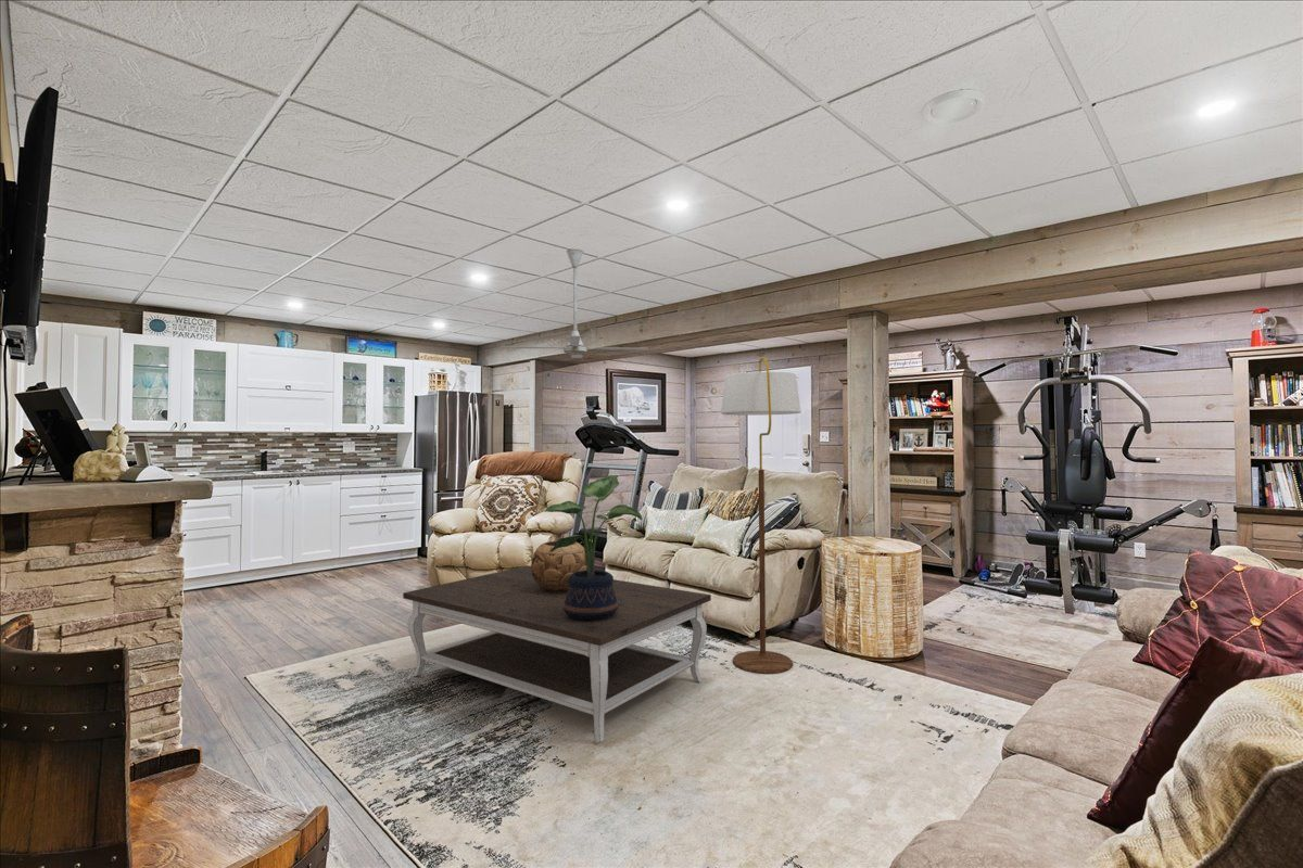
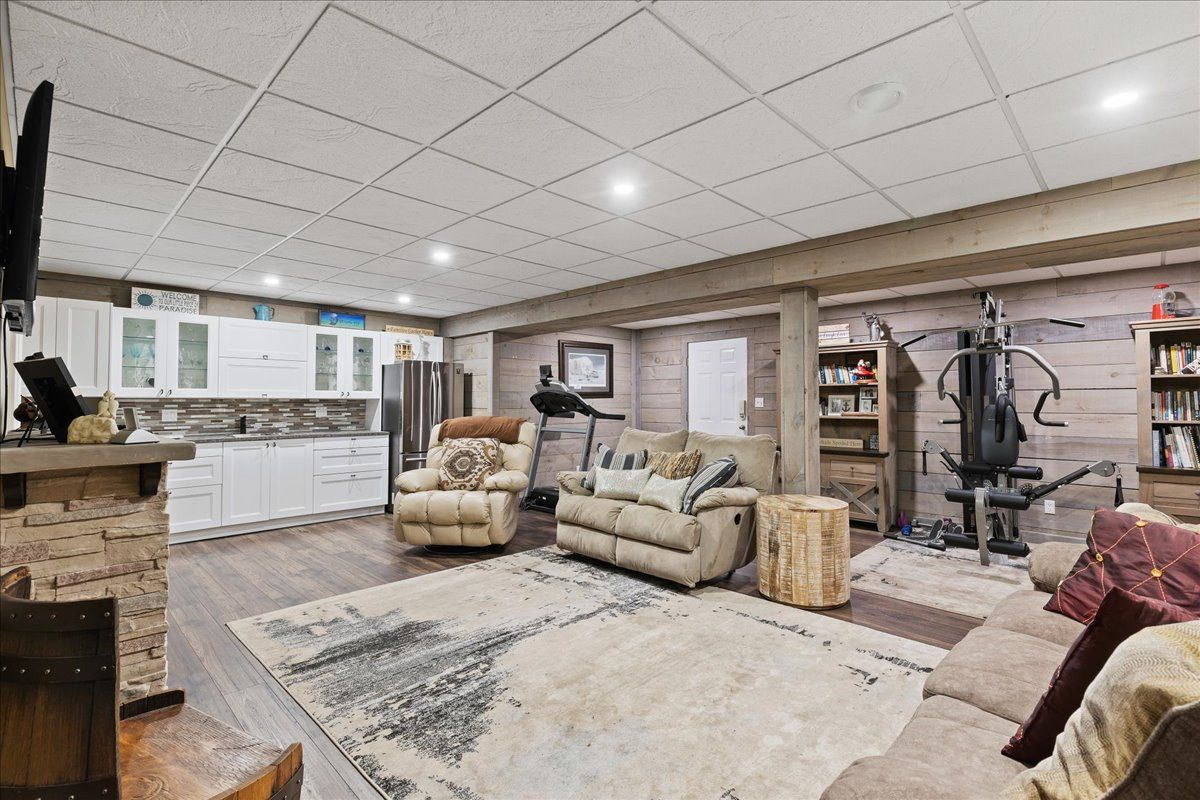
- coffee table (555, 636)
- potted plant (595, 544)
- floor lamp (762, 511)
- decorative bowl (559, 565)
- ceiling fan (574, 303)
